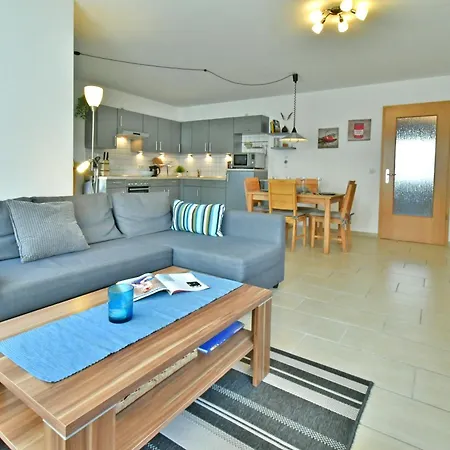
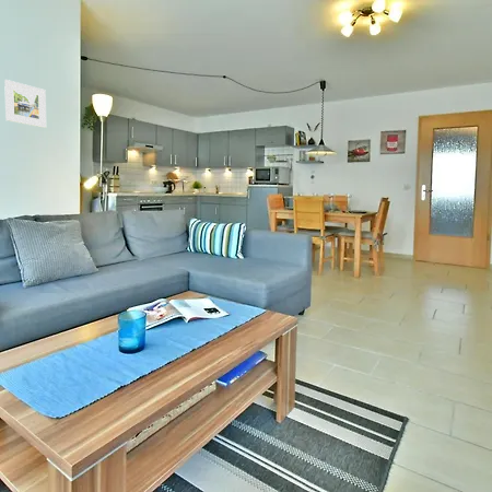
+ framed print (26, 104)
